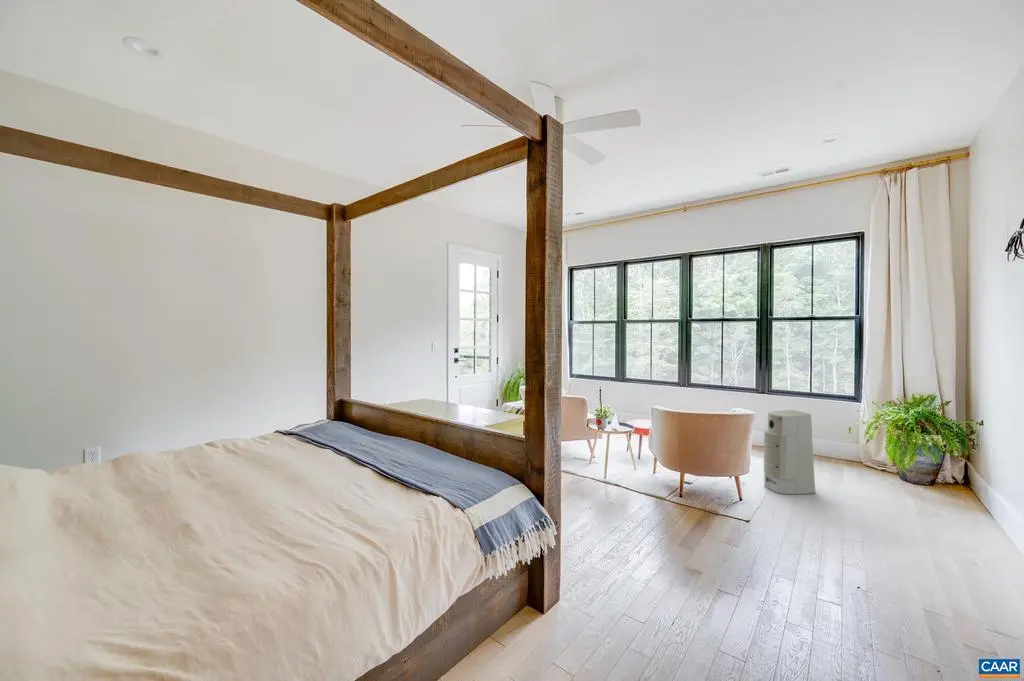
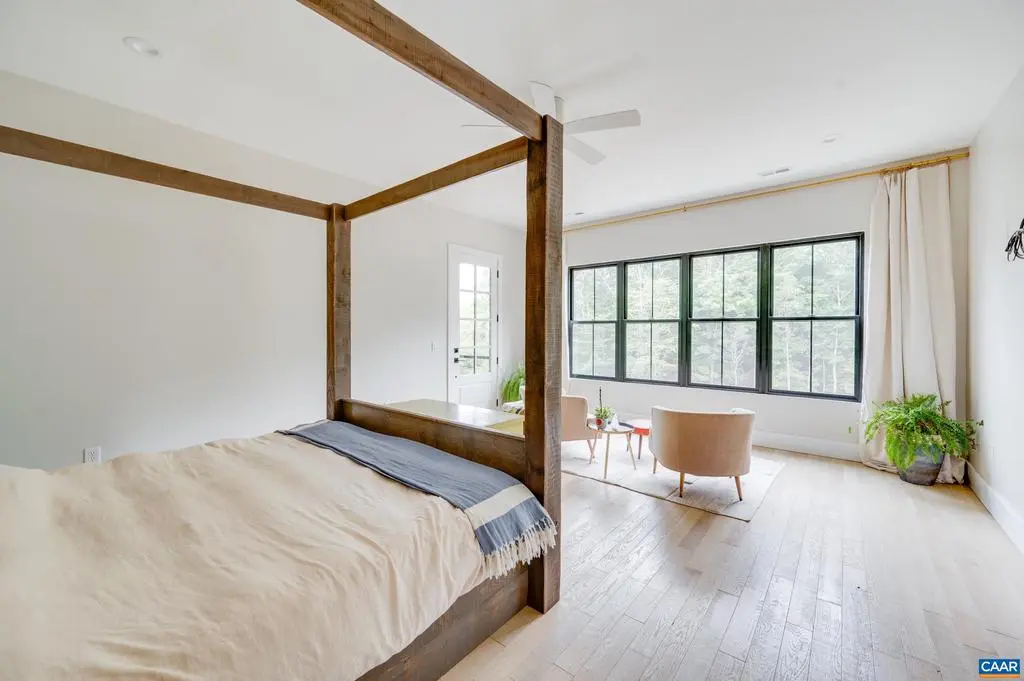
- air purifier (788, 450)
